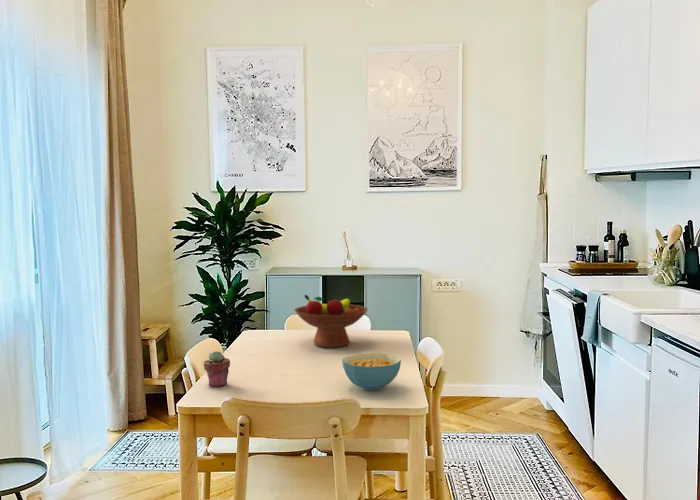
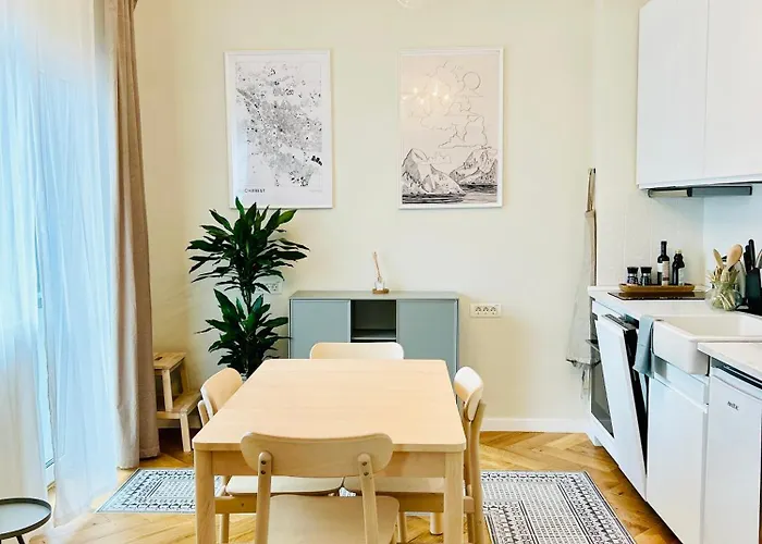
- fruit bowl (331, 319)
- cereal bowl (371, 374)
- potted succulent (217, 367)
